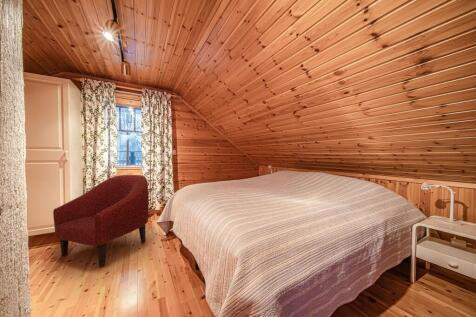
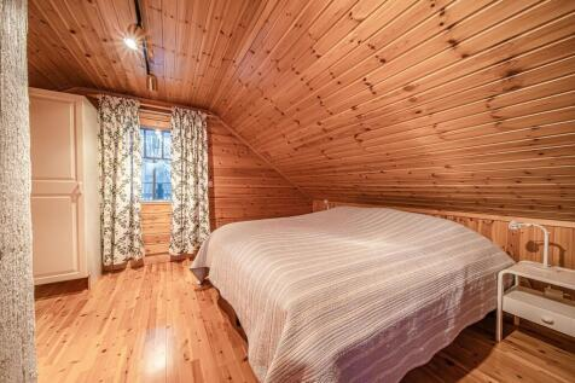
- armchair (107, 213)
